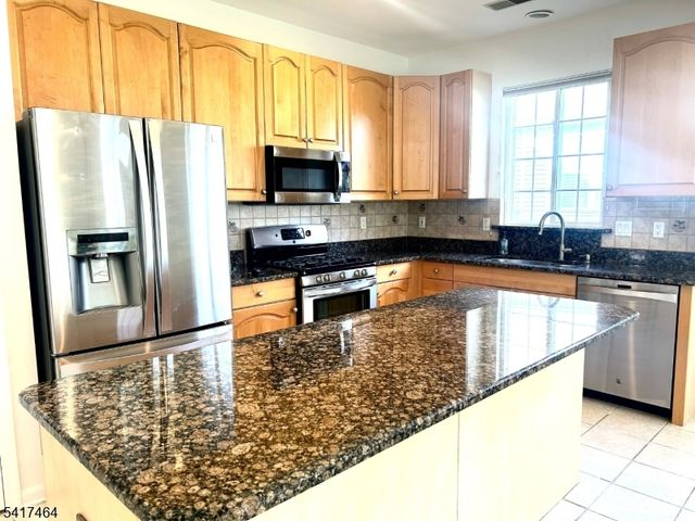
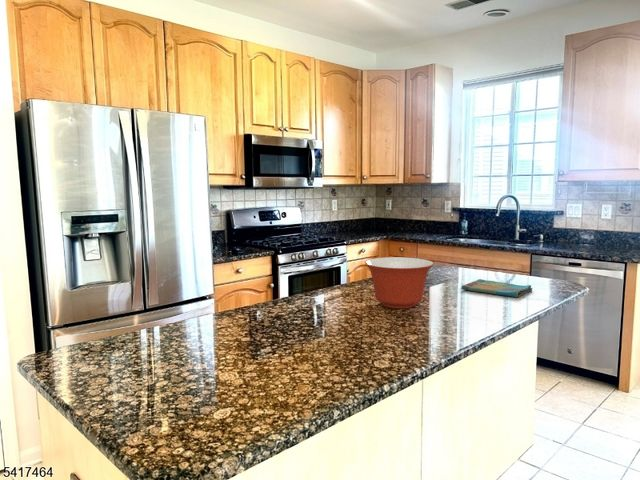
+ dish towel (496, 287)
+ mixing bowl (398, 283)
